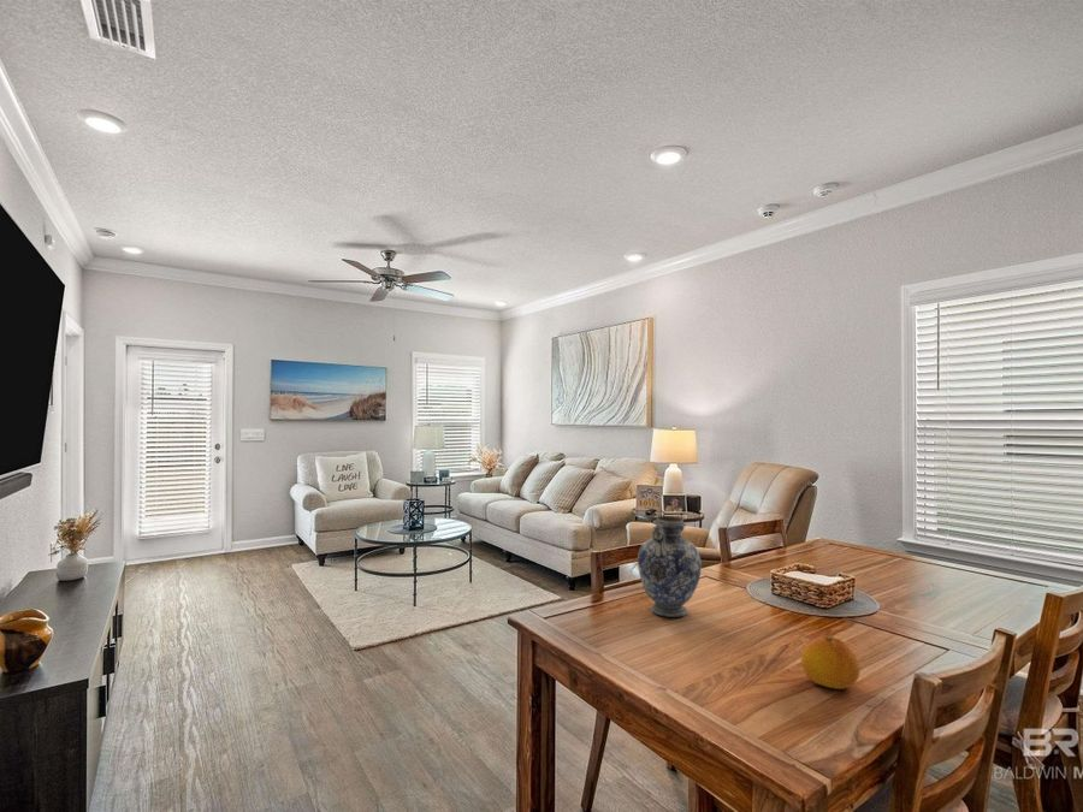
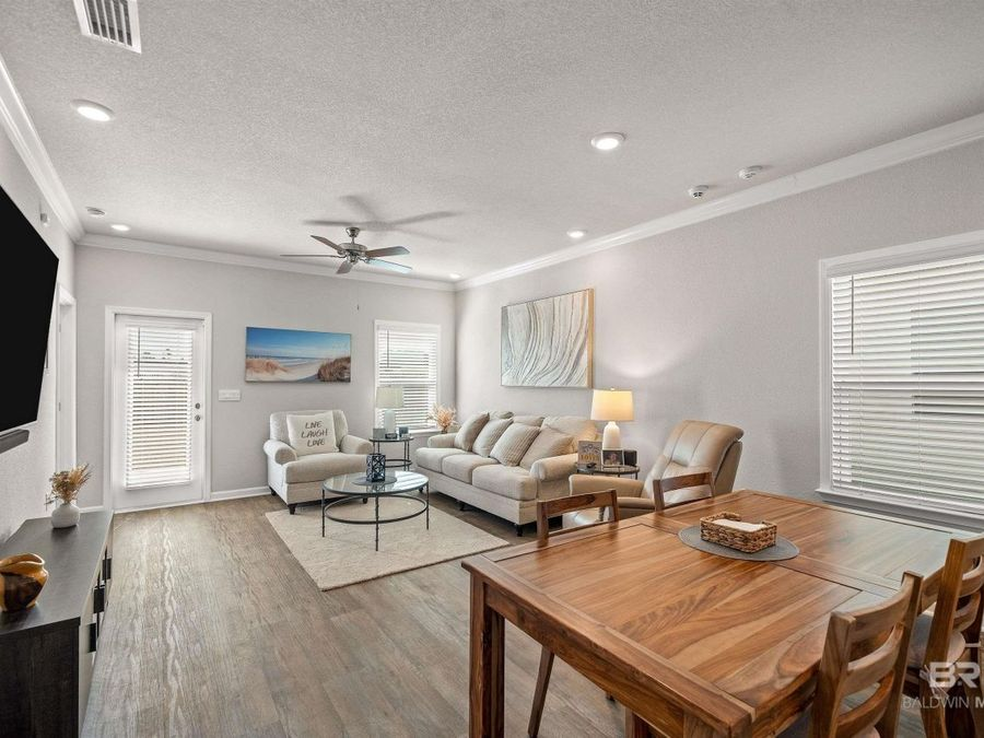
- fruit (829, 659)
- decorative vase (668, 564)
